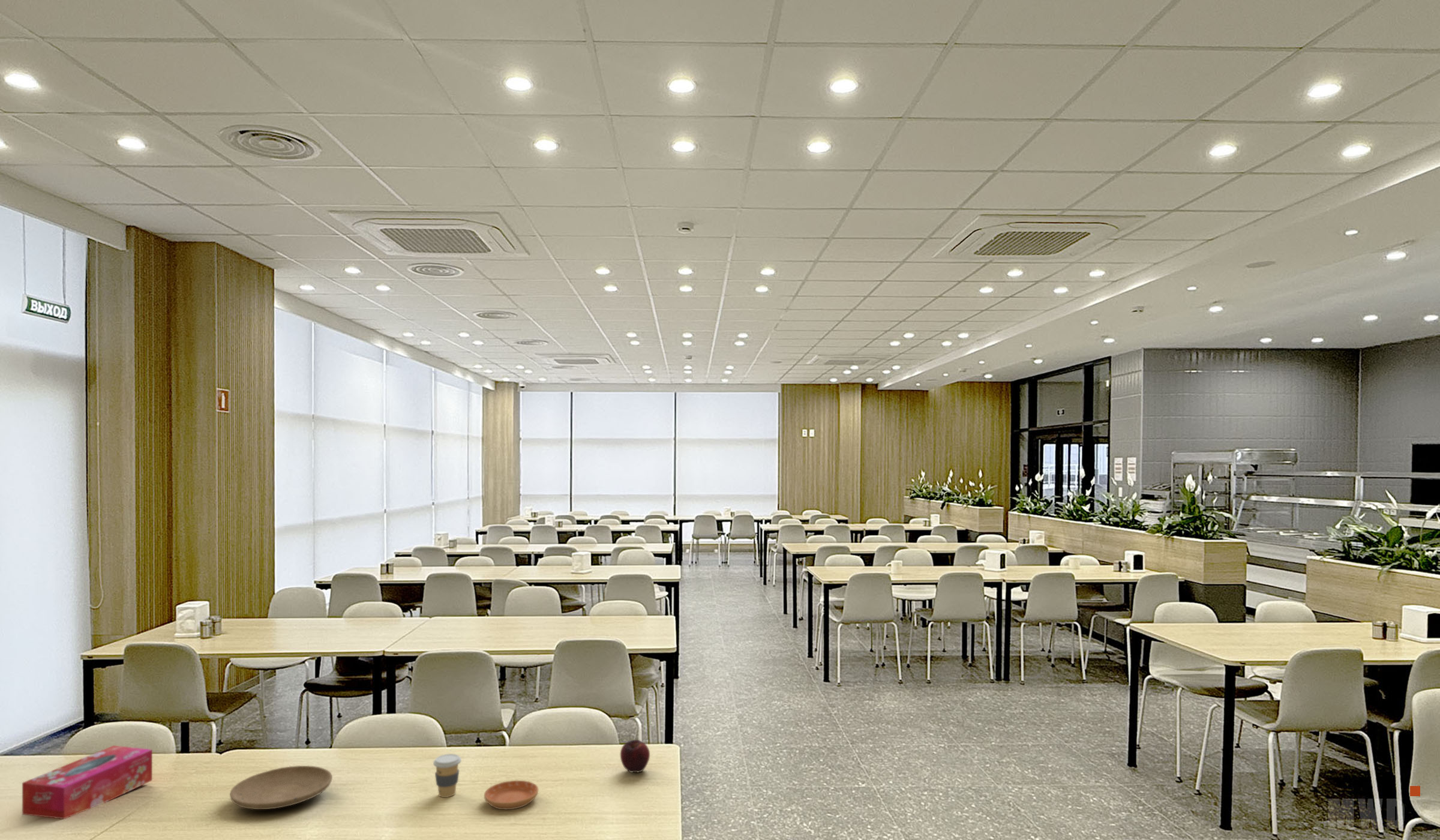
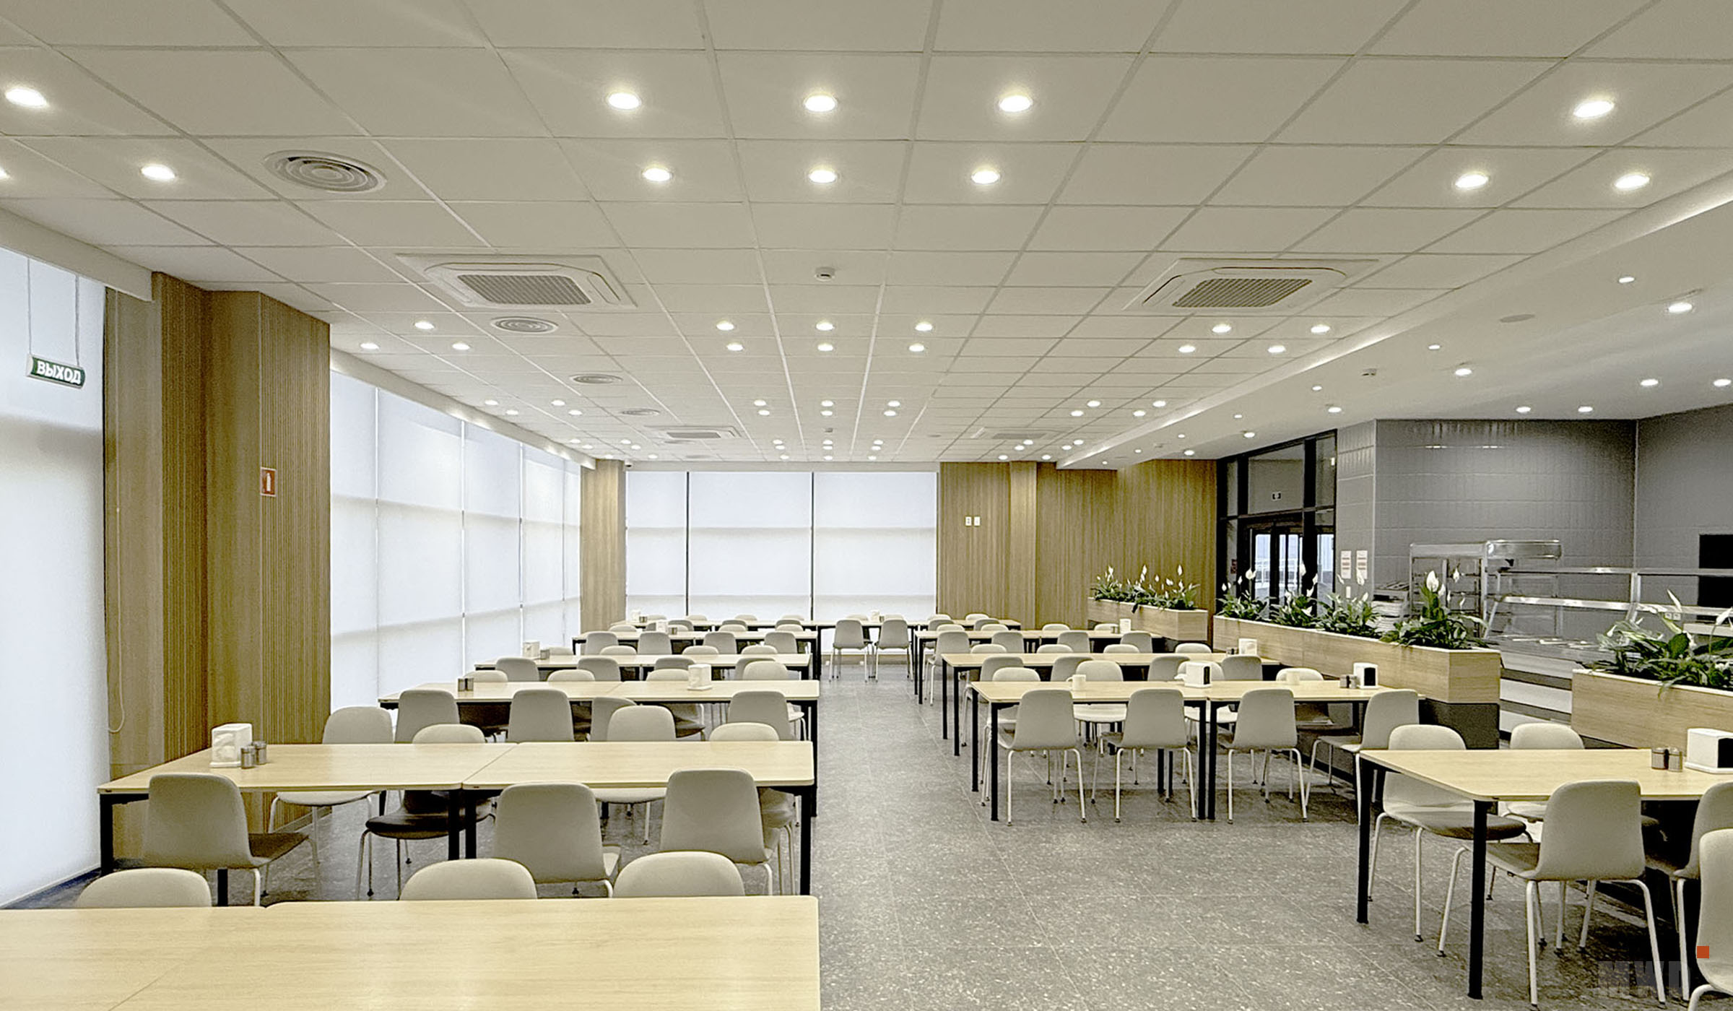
- plate (282, 791)
- tissue box (90, 781)
- fruit (634, 756)
- coffee cup (447, 776)
- saucer (511, 796)
